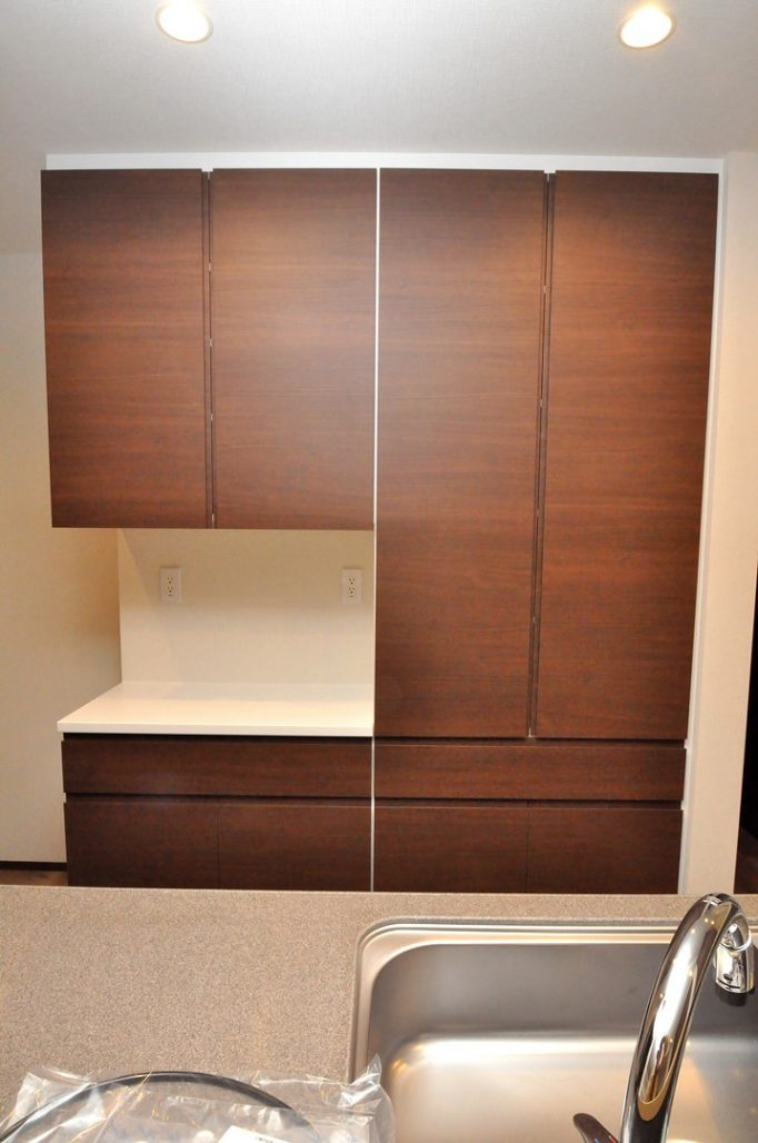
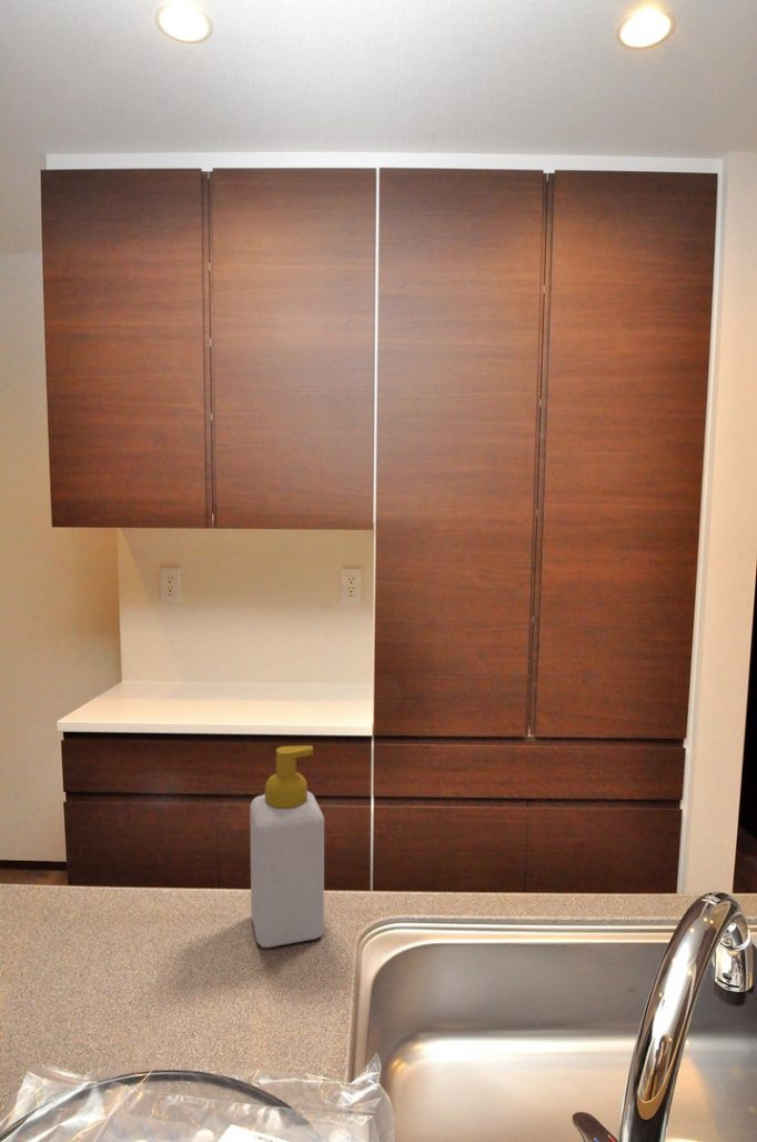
+ soap bottle (286, 839)
